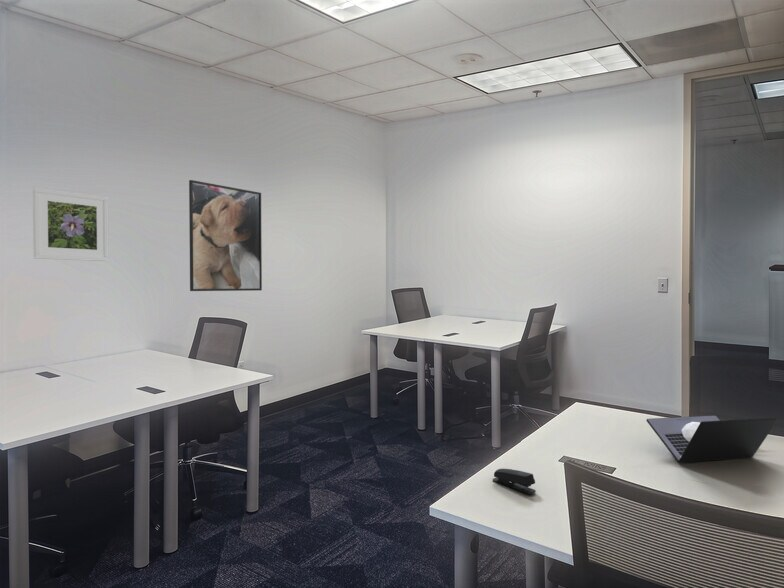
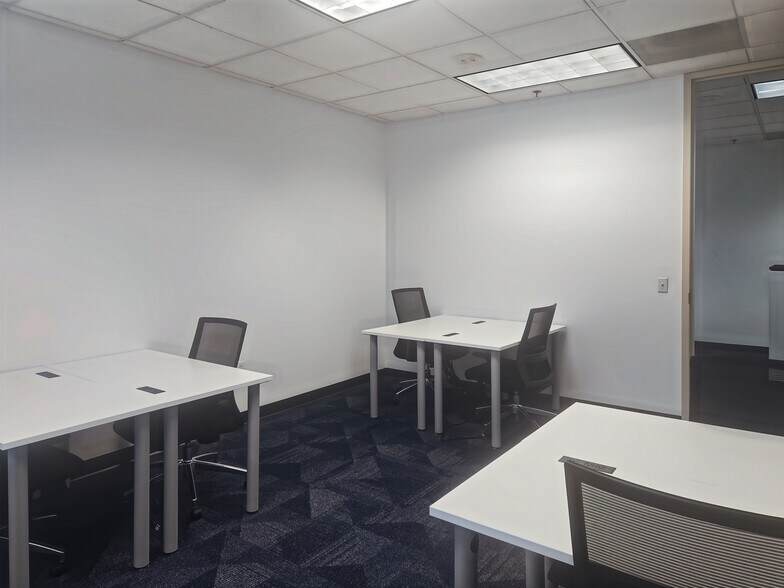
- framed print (72, 226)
- stapler (513, 477)
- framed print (227, 238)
- laptop (722, 432)
